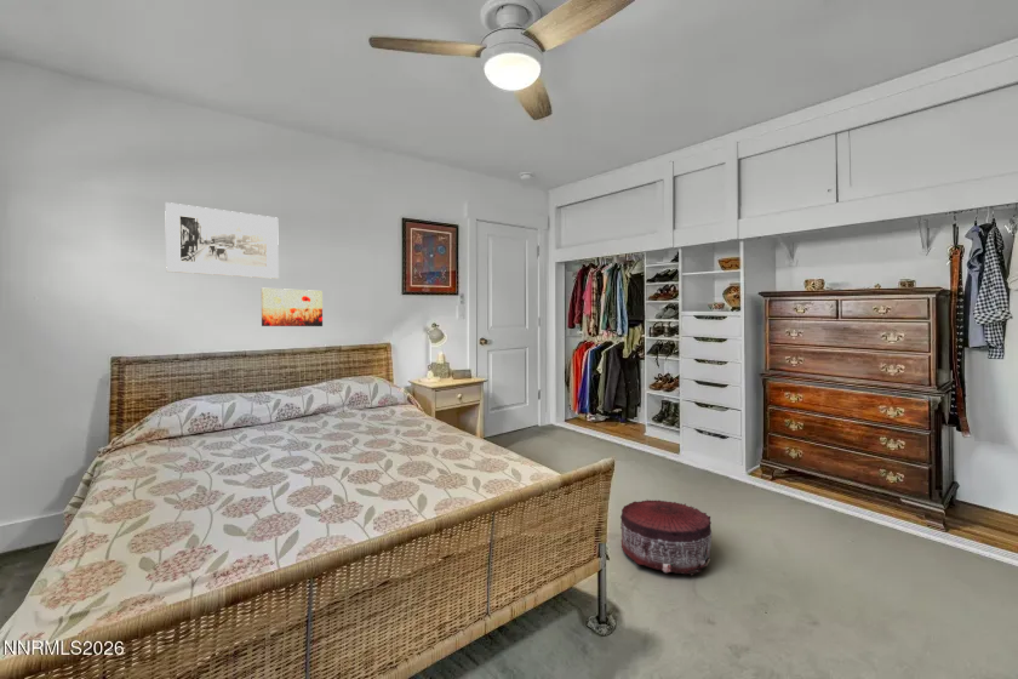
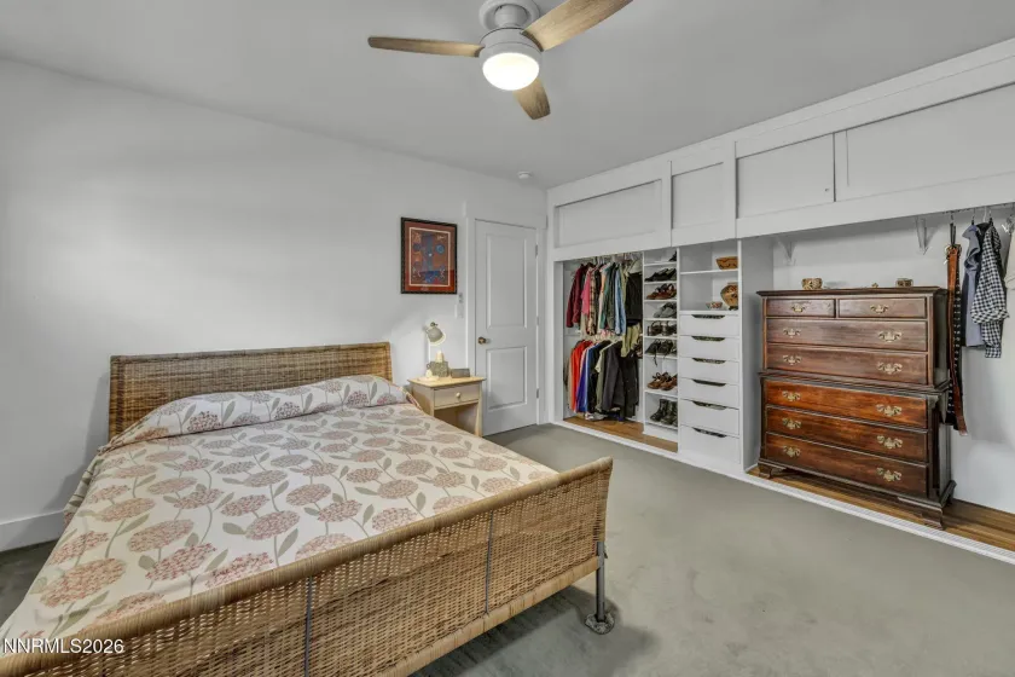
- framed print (225, 242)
- wall art (292, 308)
- pouf (665, 531)
